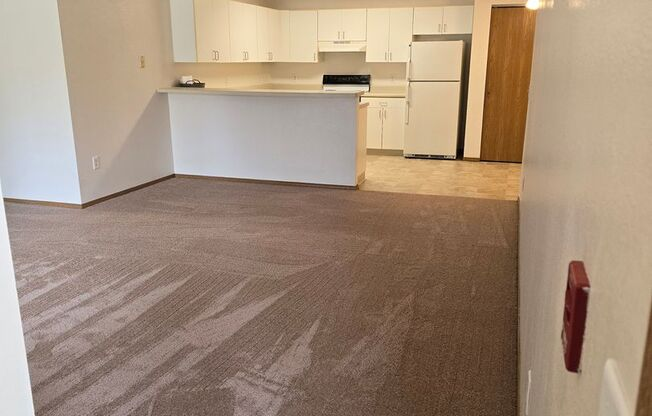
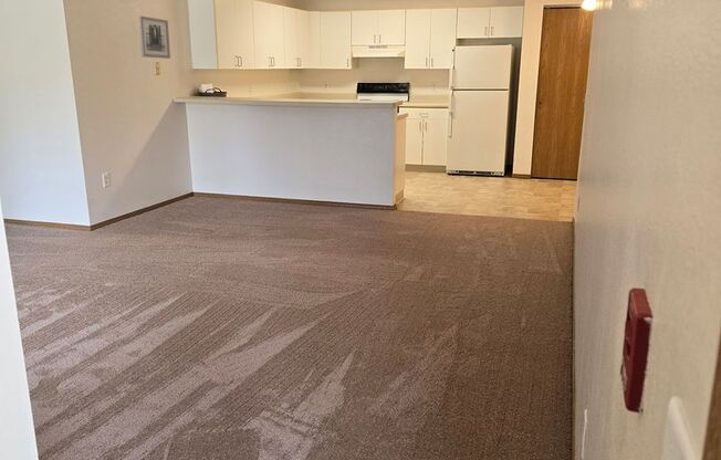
+ wall art (155, 38)
